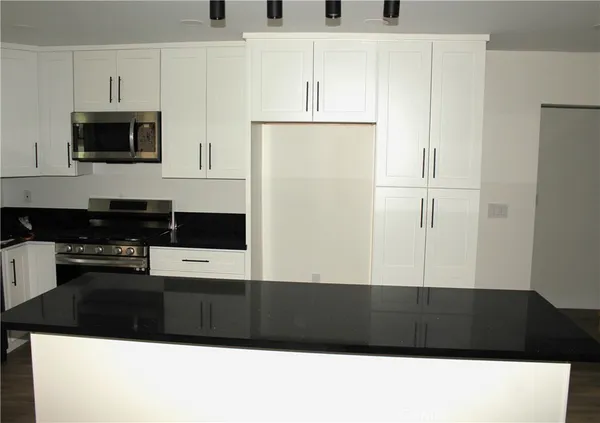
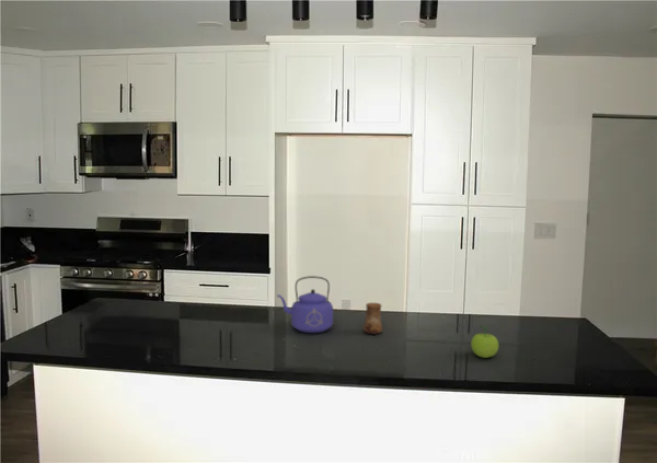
+ cup (372, 317)
+ kettle (304, 302)
+ fruit (484, 339)
